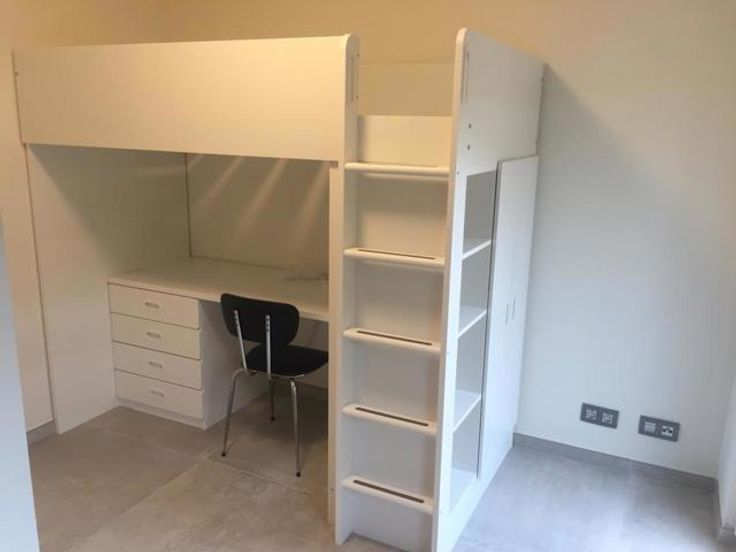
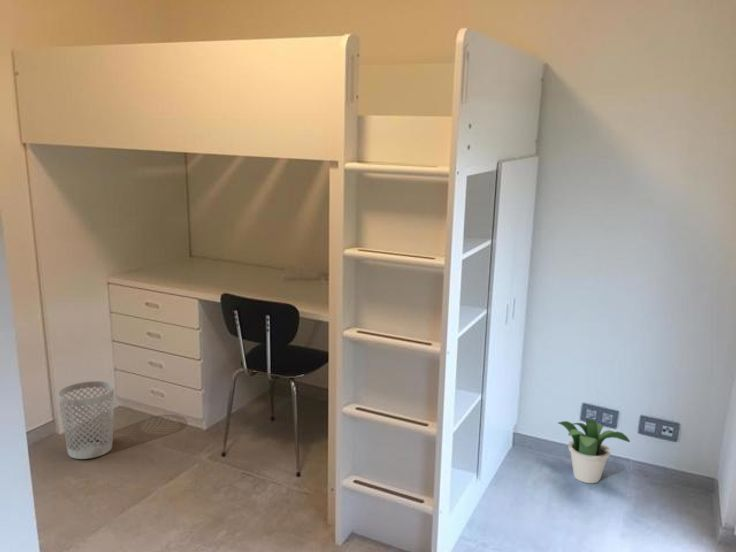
+ potted plant (590, 453)
+ wastebasket (88, 420)
